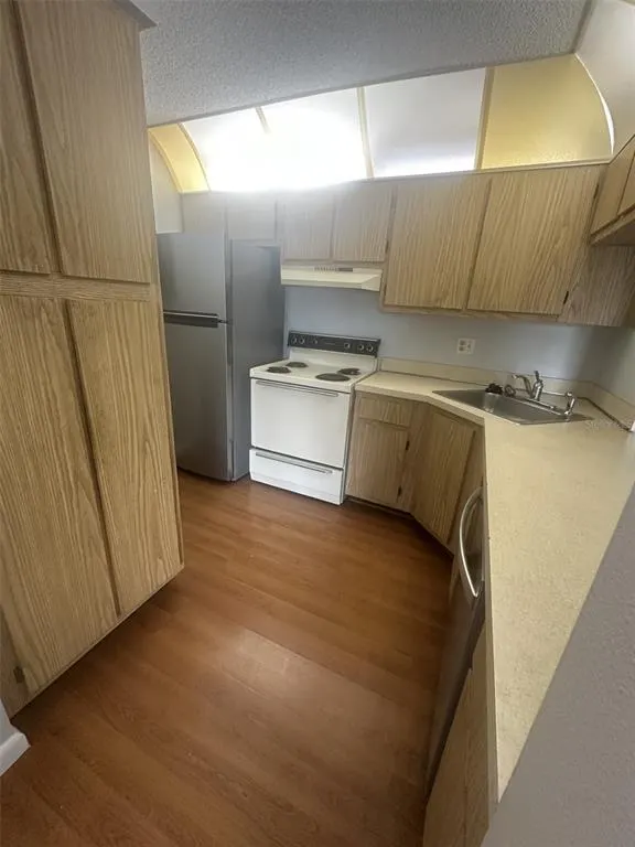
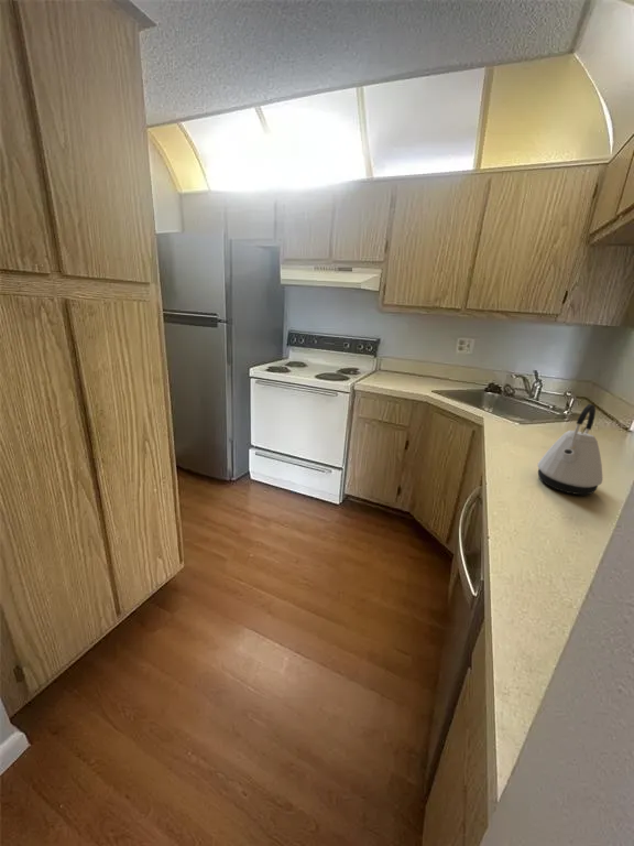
+ kettle (576, 446)
